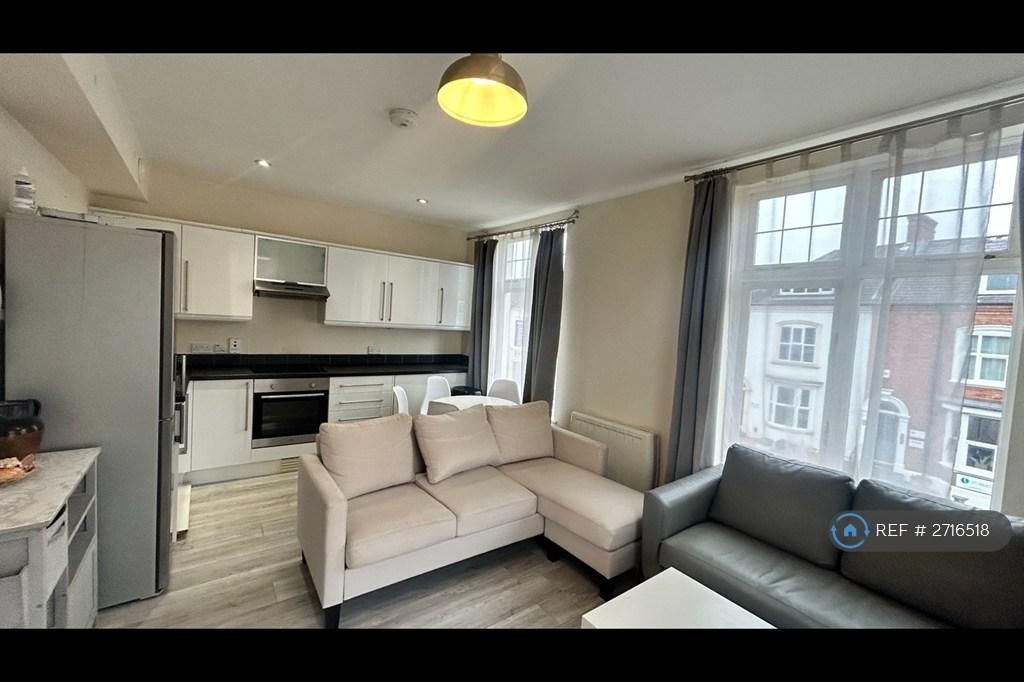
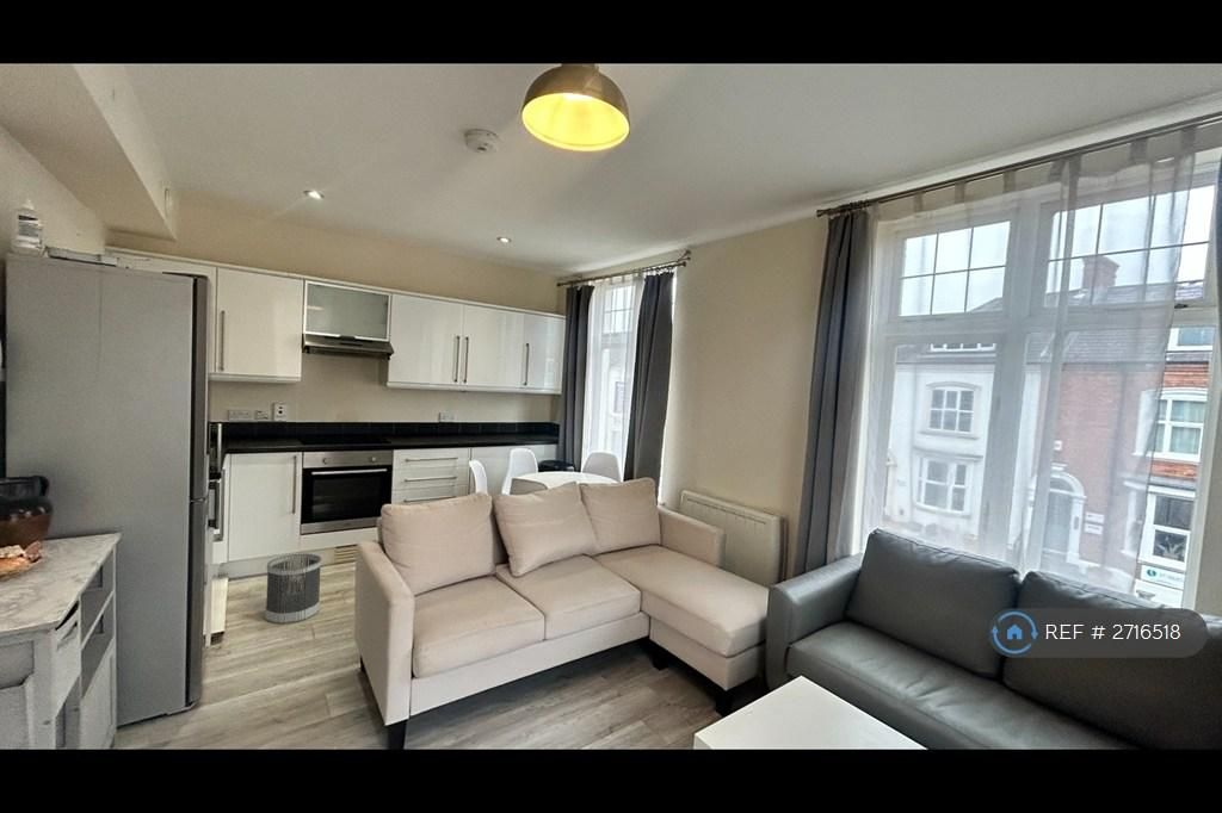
+ wastebasket (294, 587)
